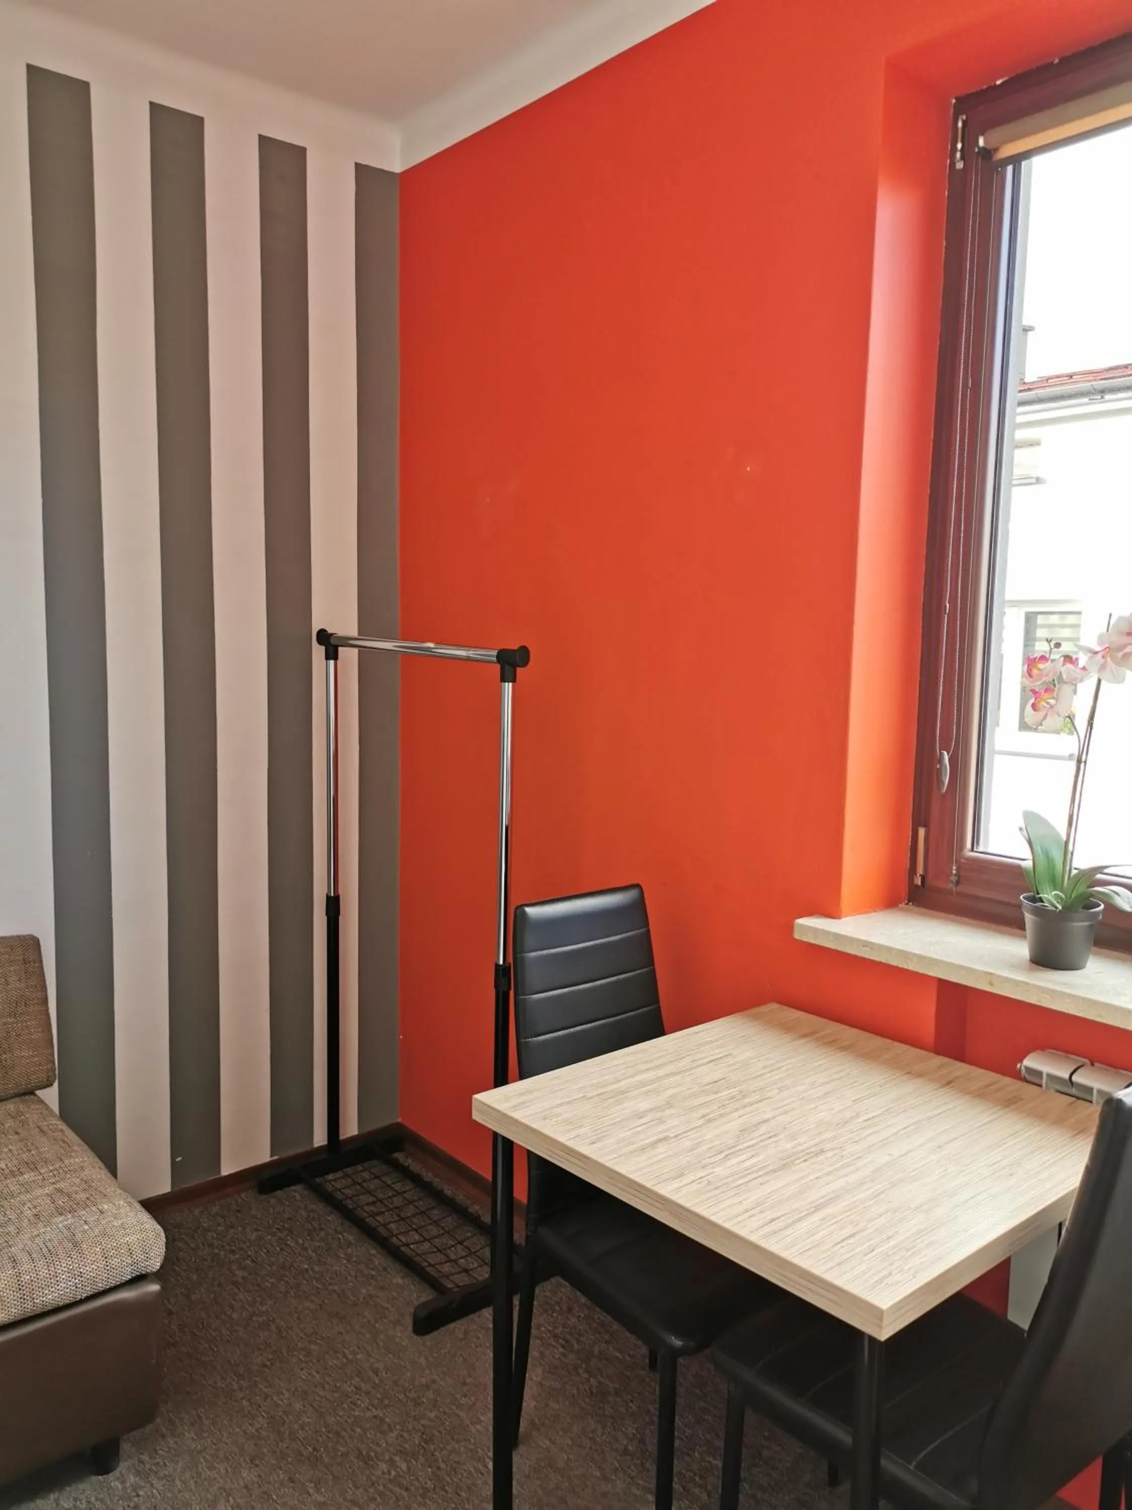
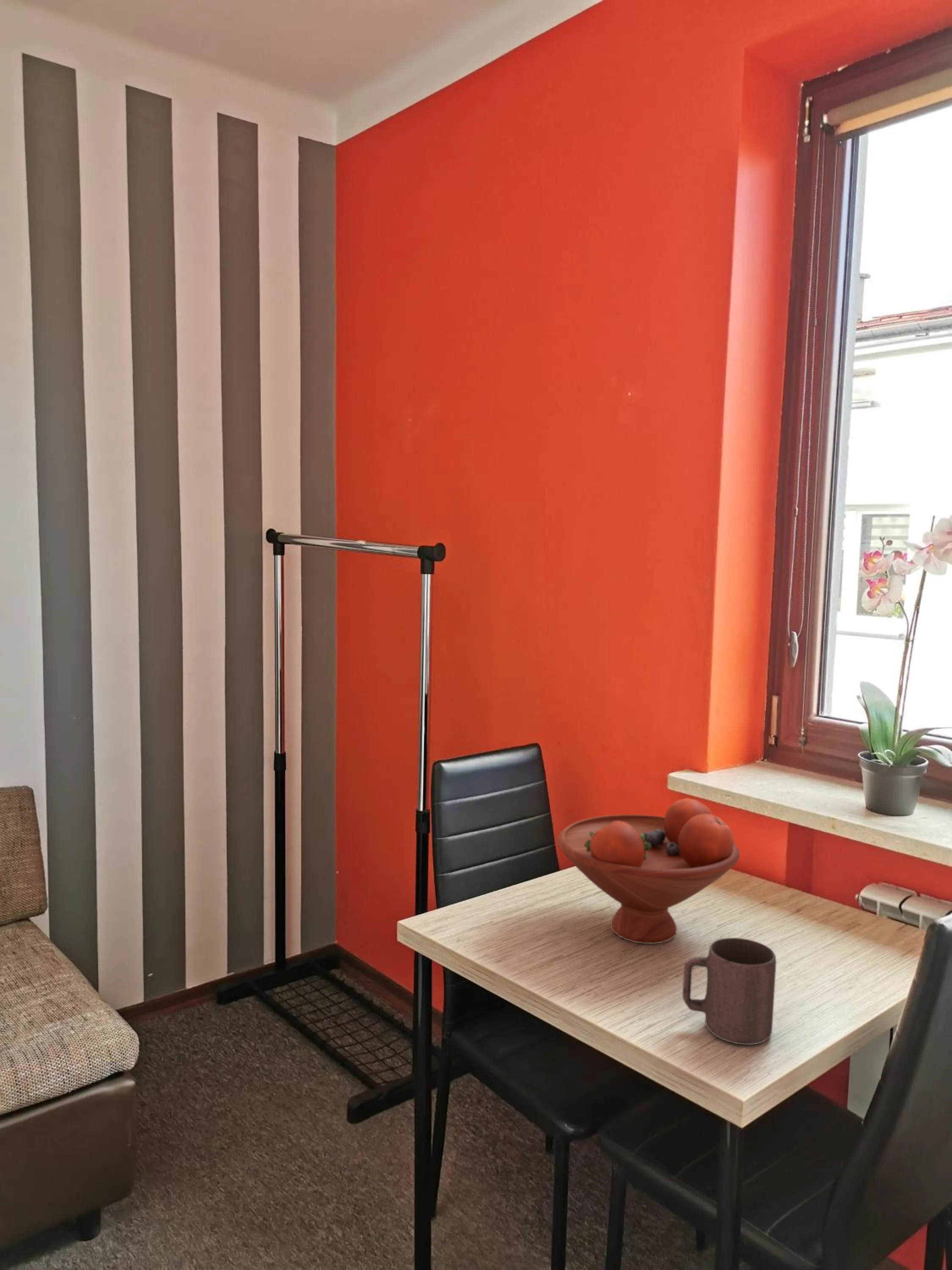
+ mug (728, 989)
+ fruit bowl (646, 869)
